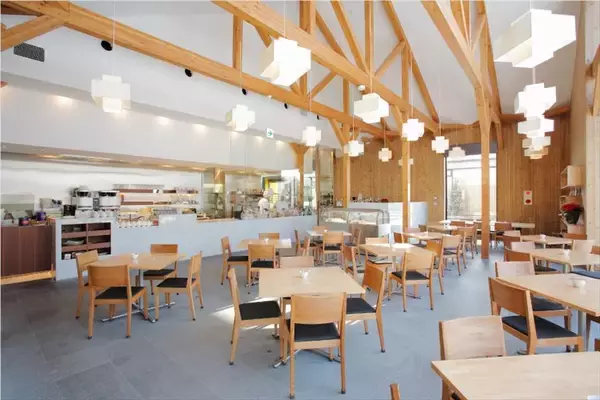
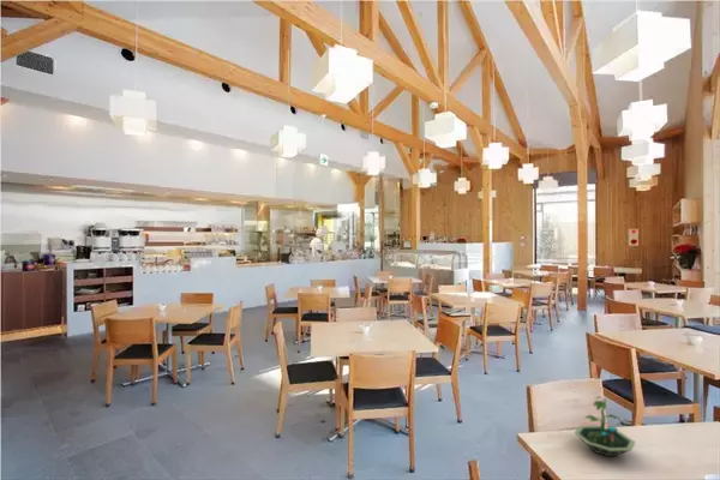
+ terrarium (604, 408)
